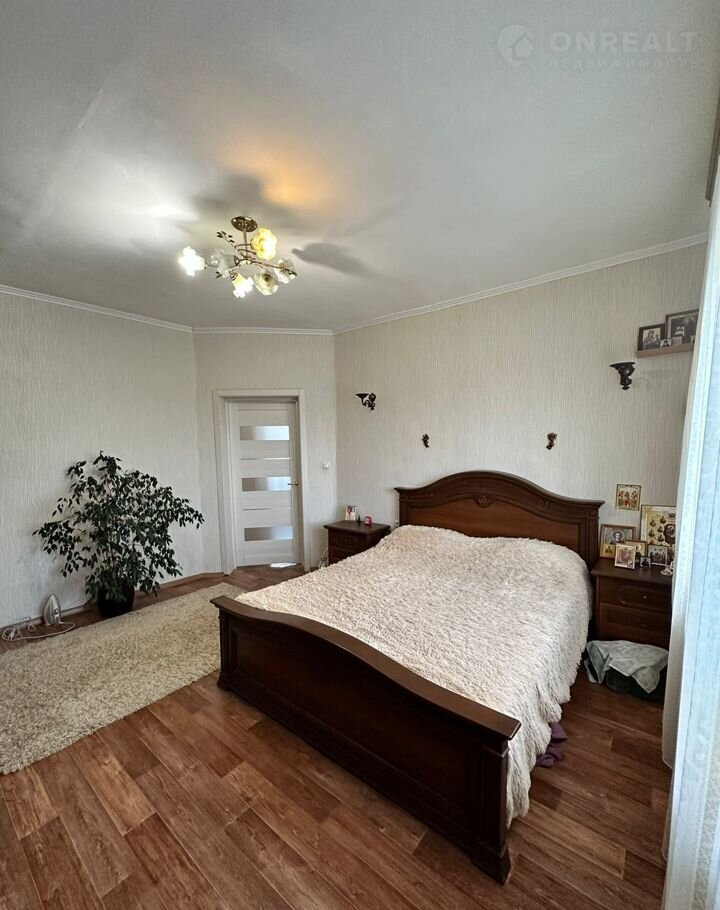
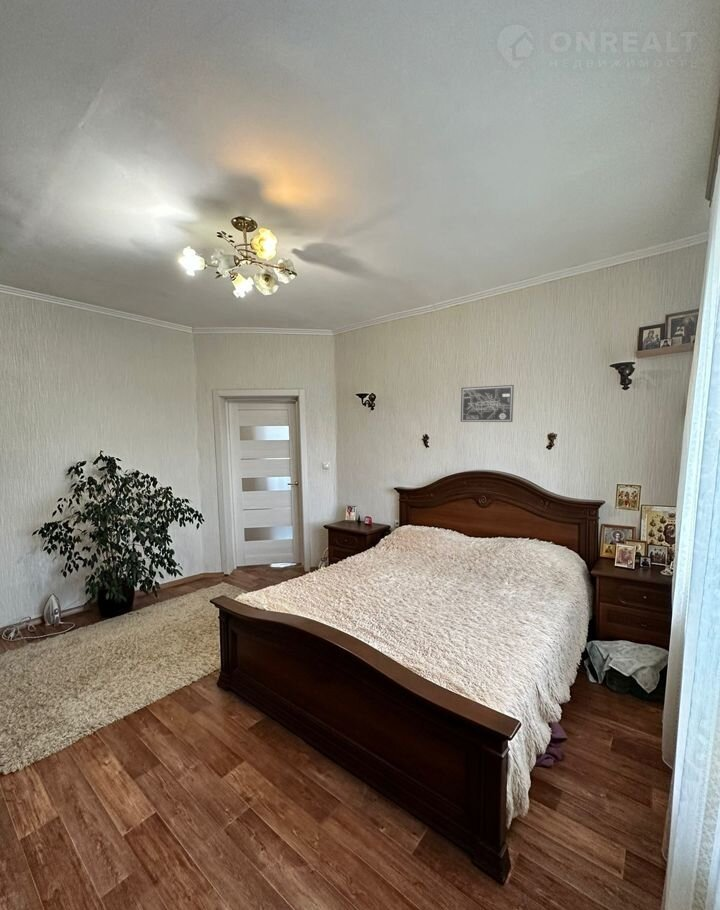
+ wall art (486, 404)
